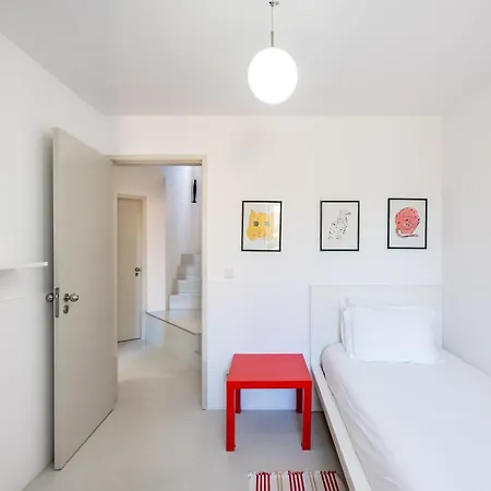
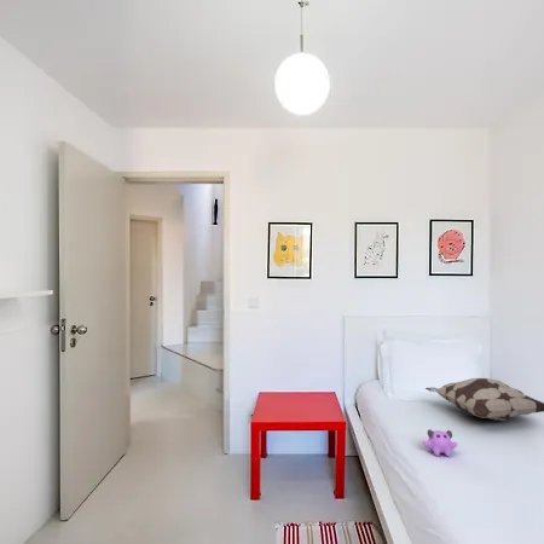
+ decorative pillow (482, 398)
+ toy figurine (439, 440)
